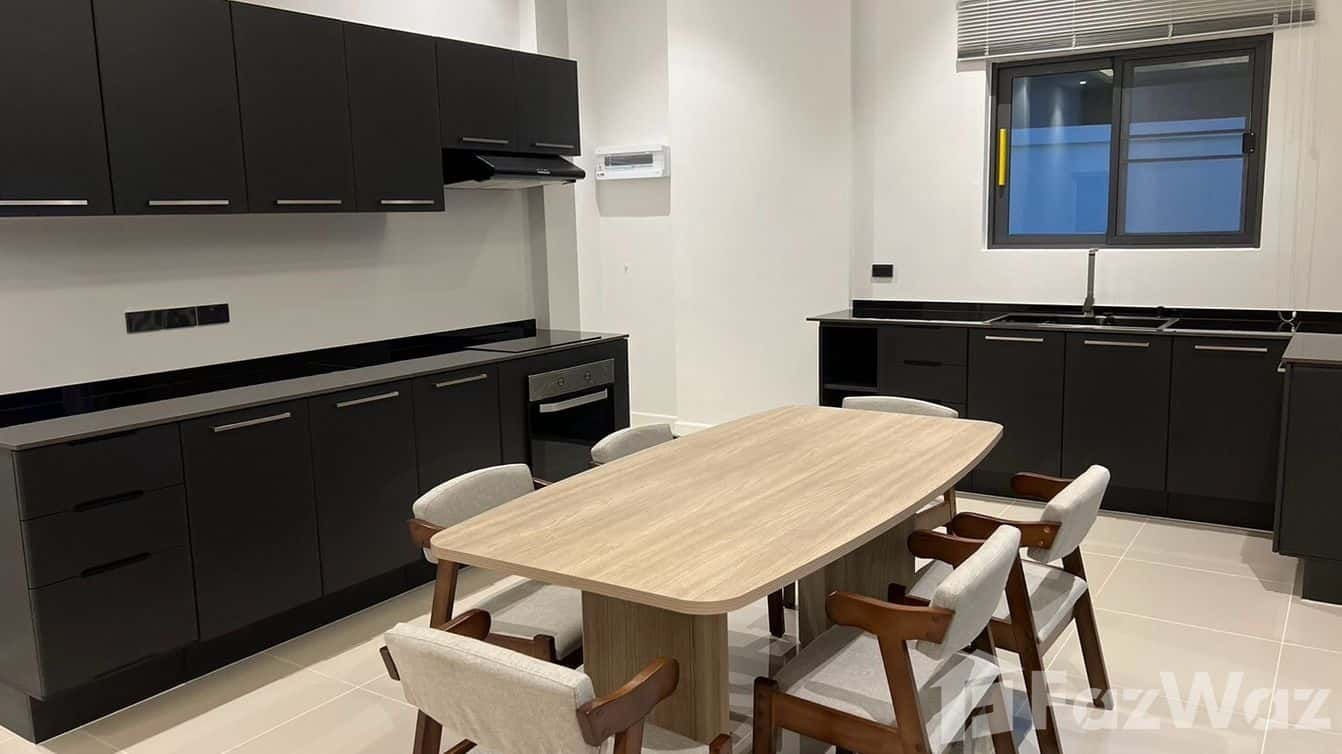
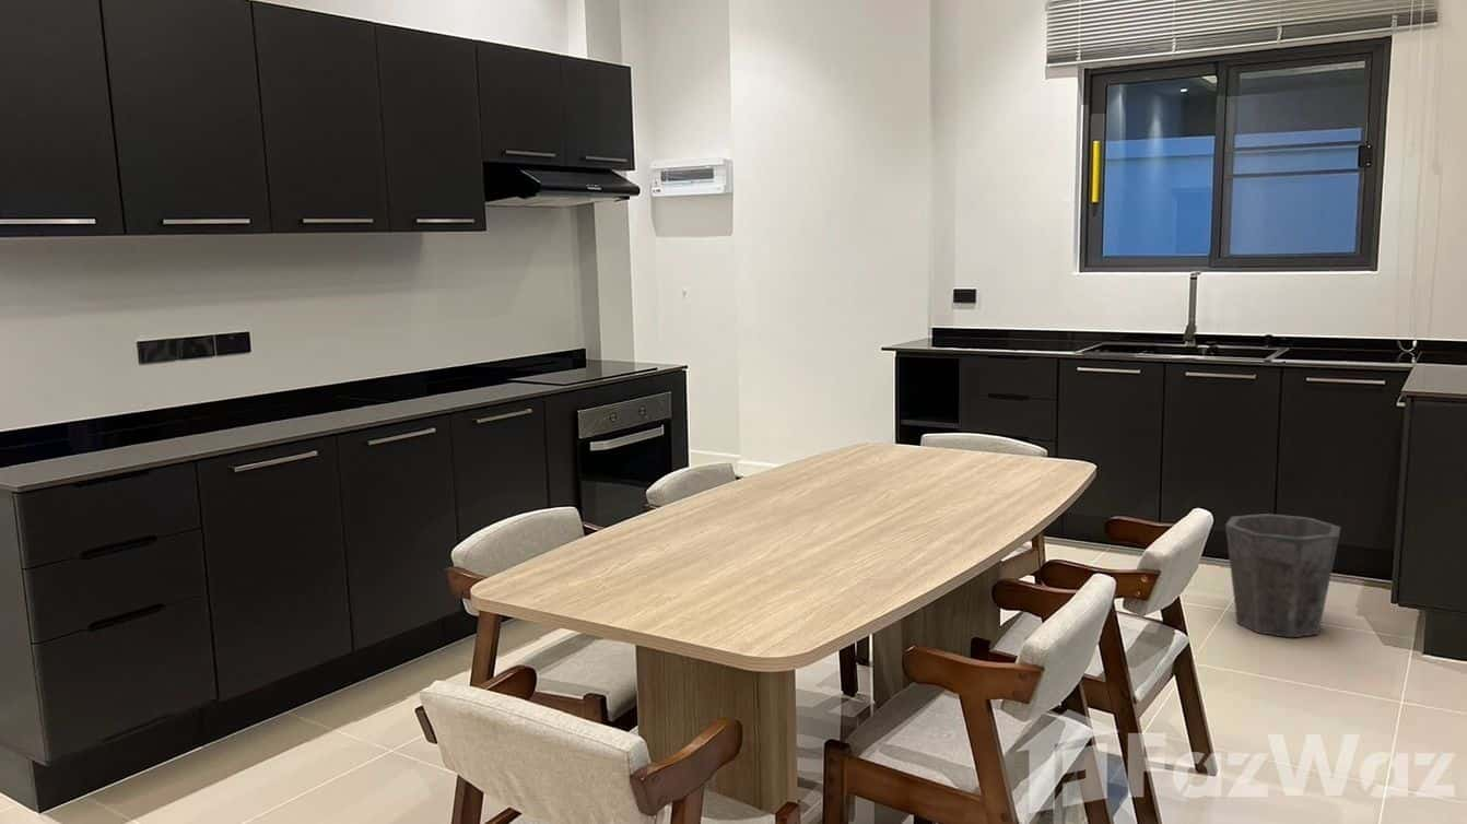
+ waste bin (1280, 575)
